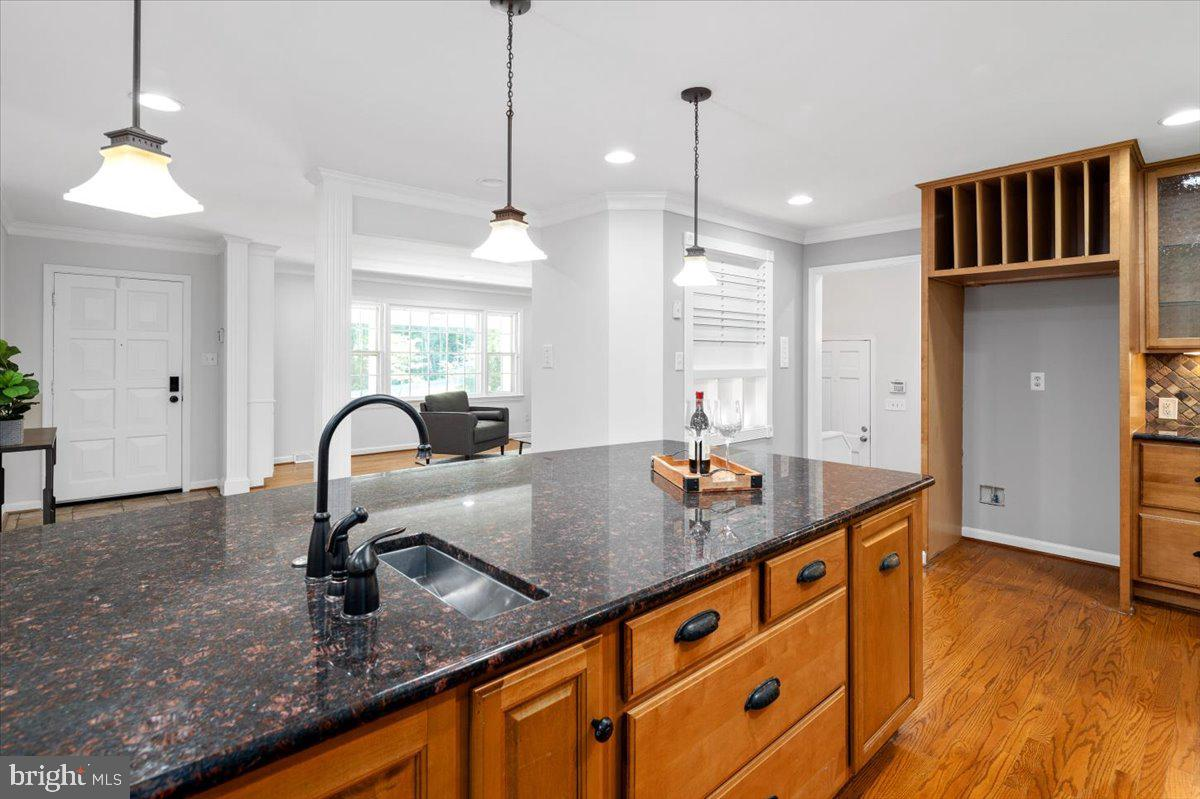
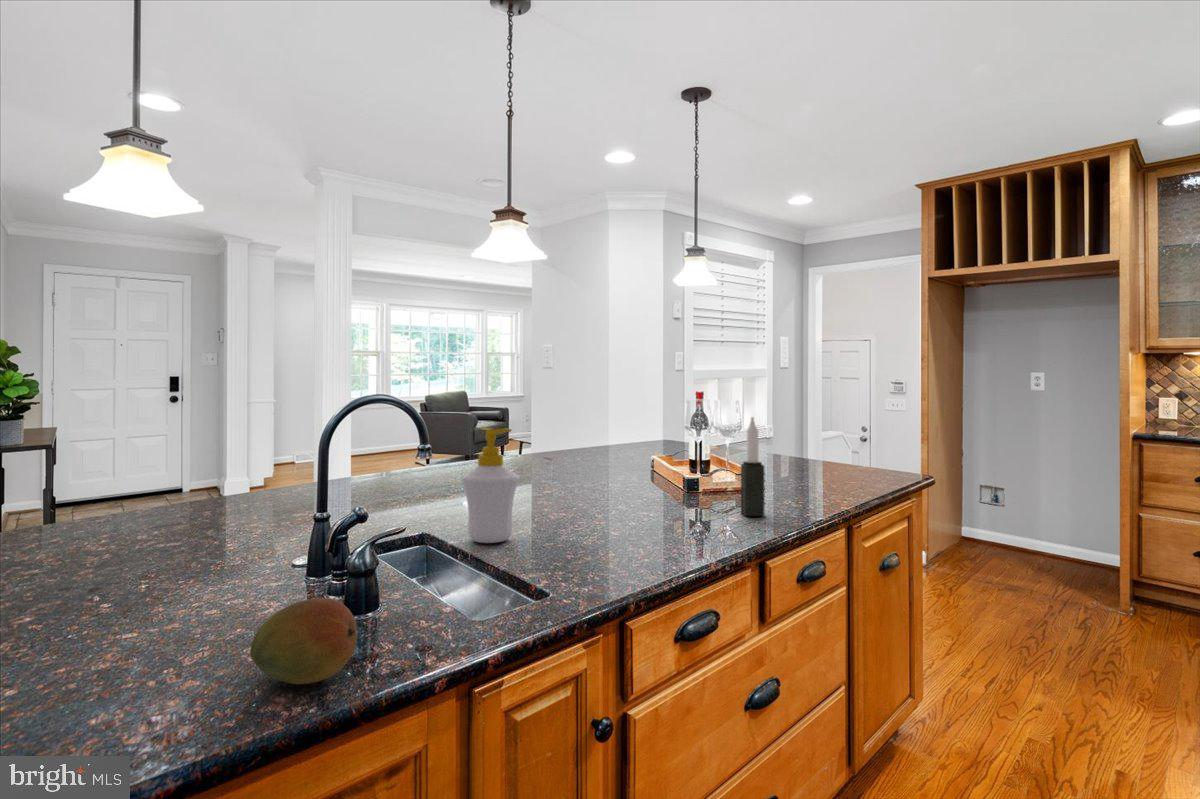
+ soap bottle (490, 483)
+ candle (752, 465)
+ fruit (302, 640)
